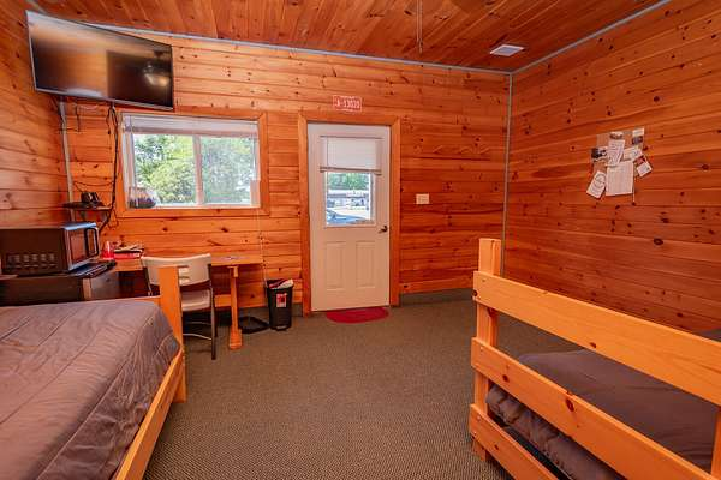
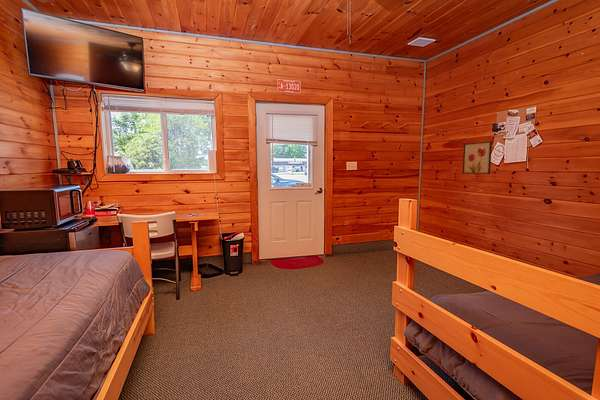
+ wall art (477, 158)
